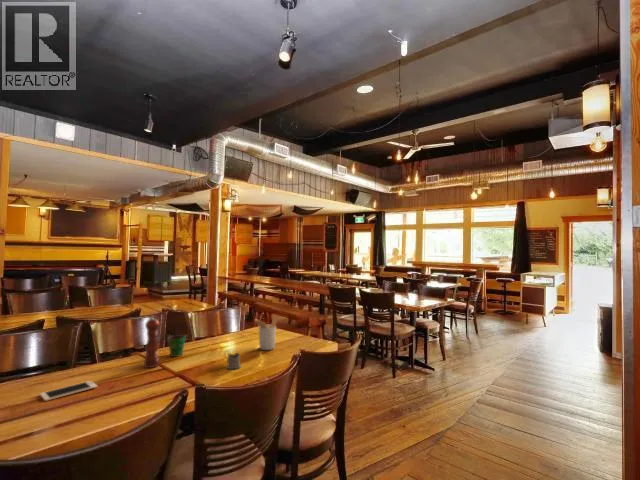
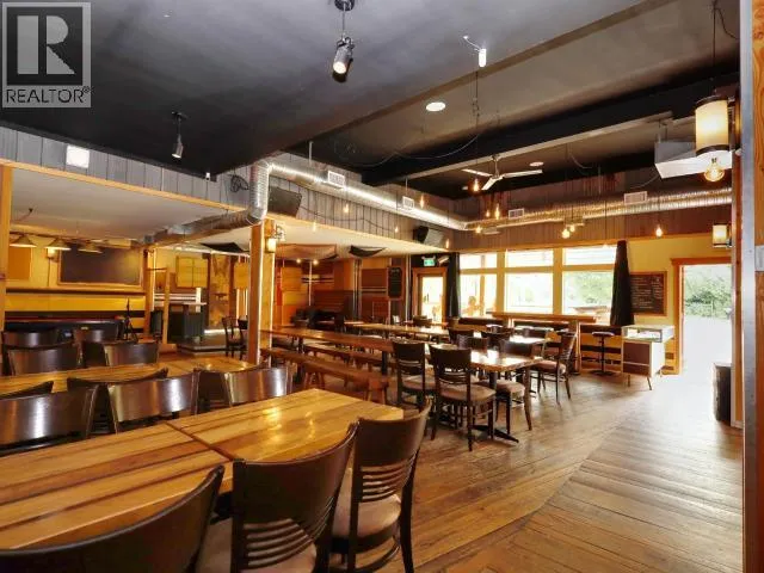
- pepper mill (152, 340)
- cell phone (69, 390)
- cup (174, 345)
- utensil holder (264, 332)
- tea glass holder (232, 356)
